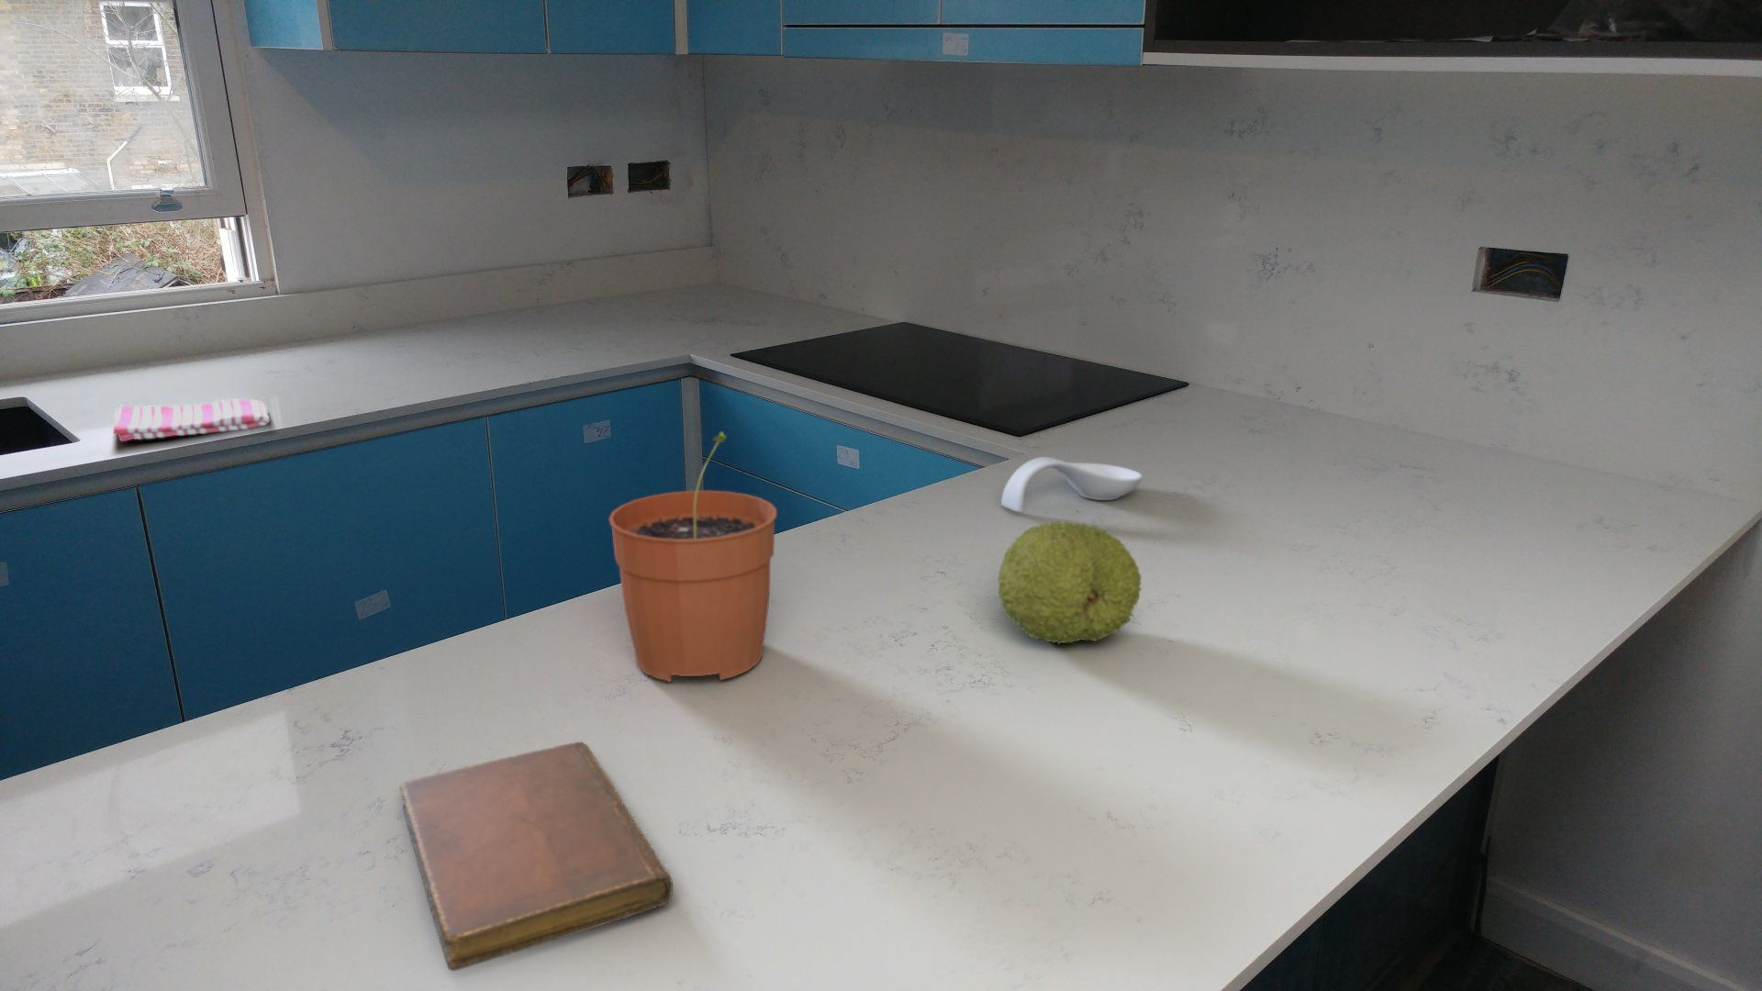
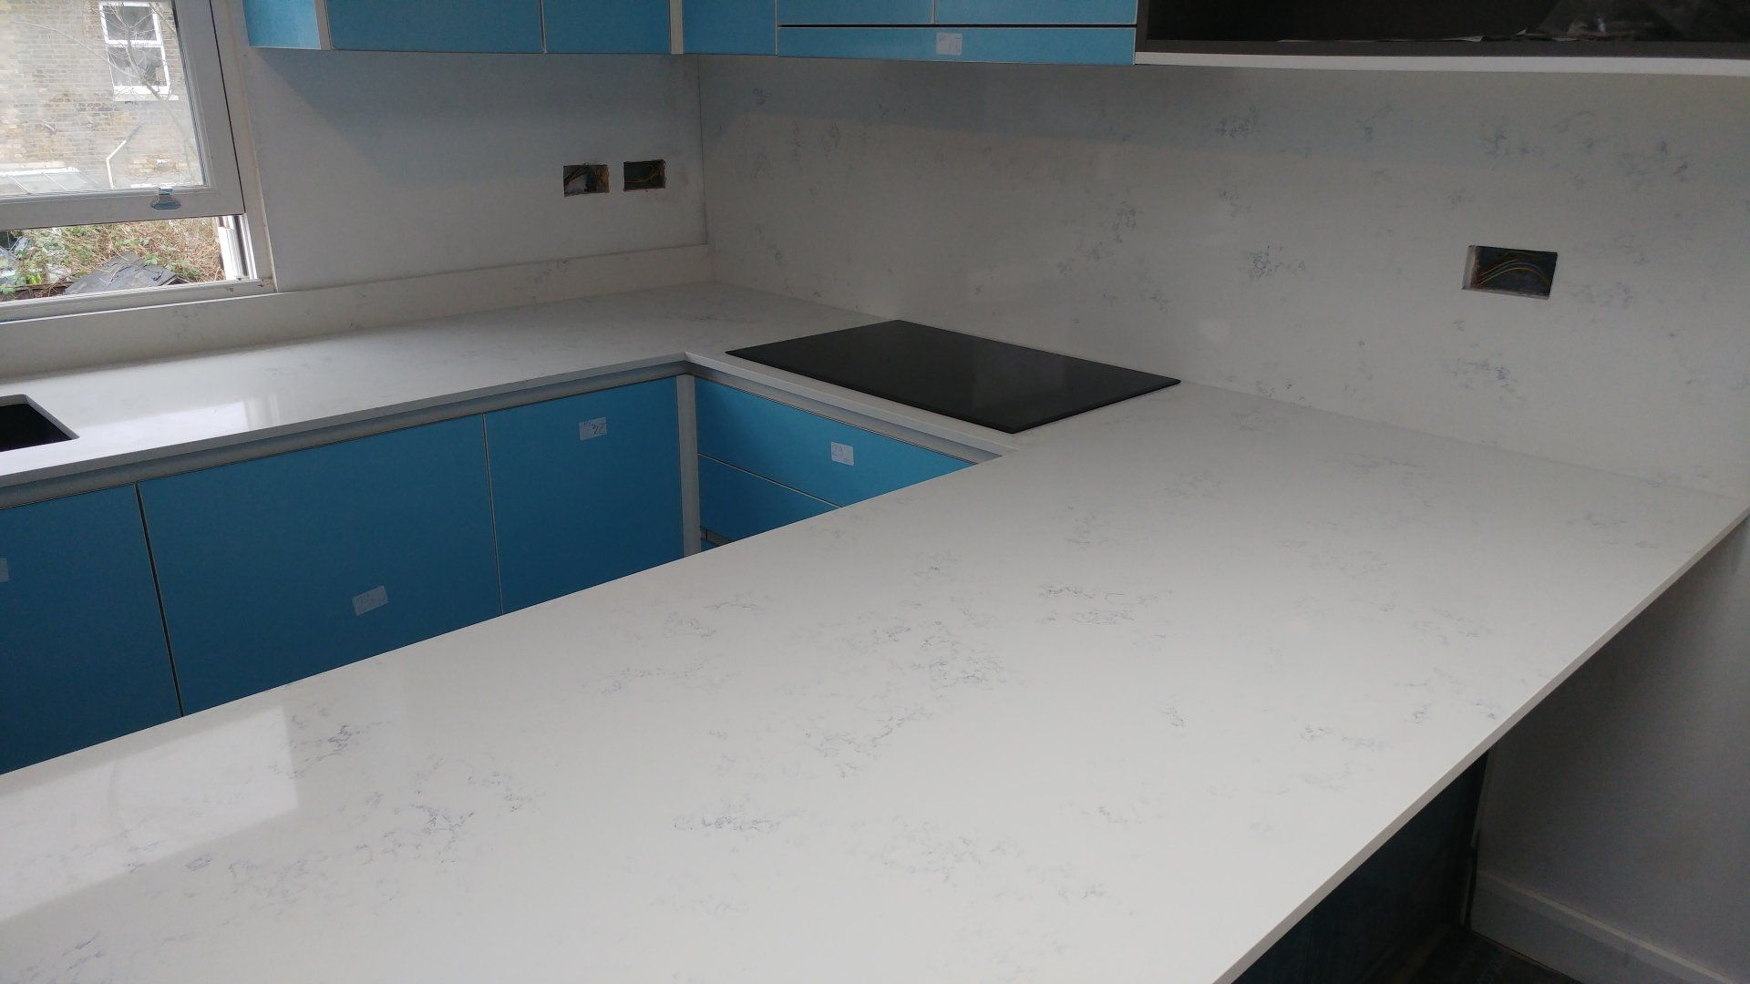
- plant pot (695, 549)
- notebook (528, 837)
- fruit (1069, 580)
- spoon rest (1072, 477)
- dish towel (192, 416)
